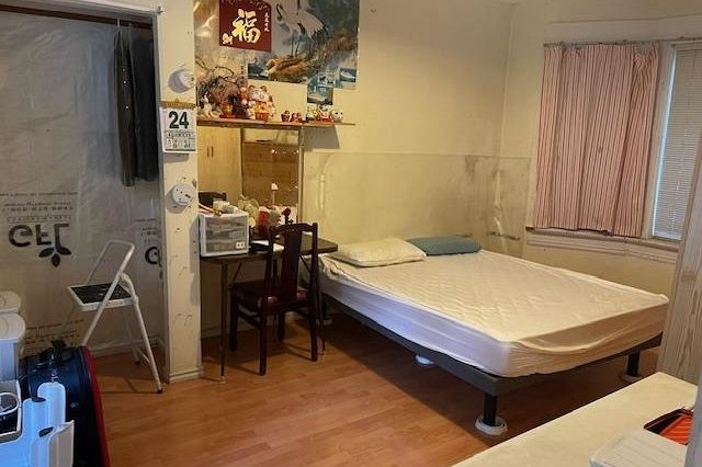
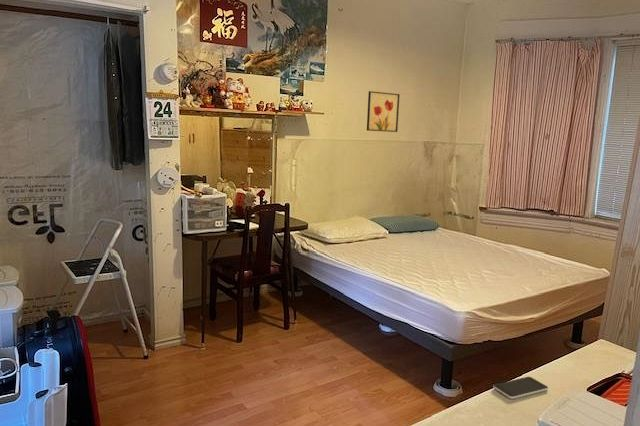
+ wall art (382, 112)
+ smartphone (520, 387)
